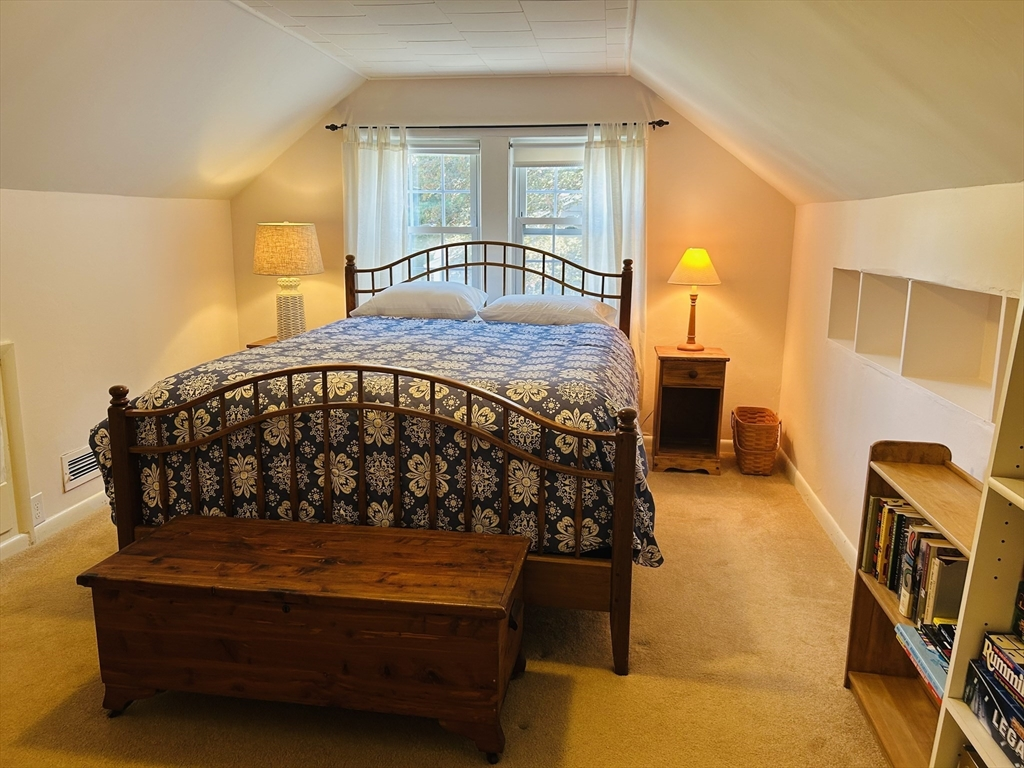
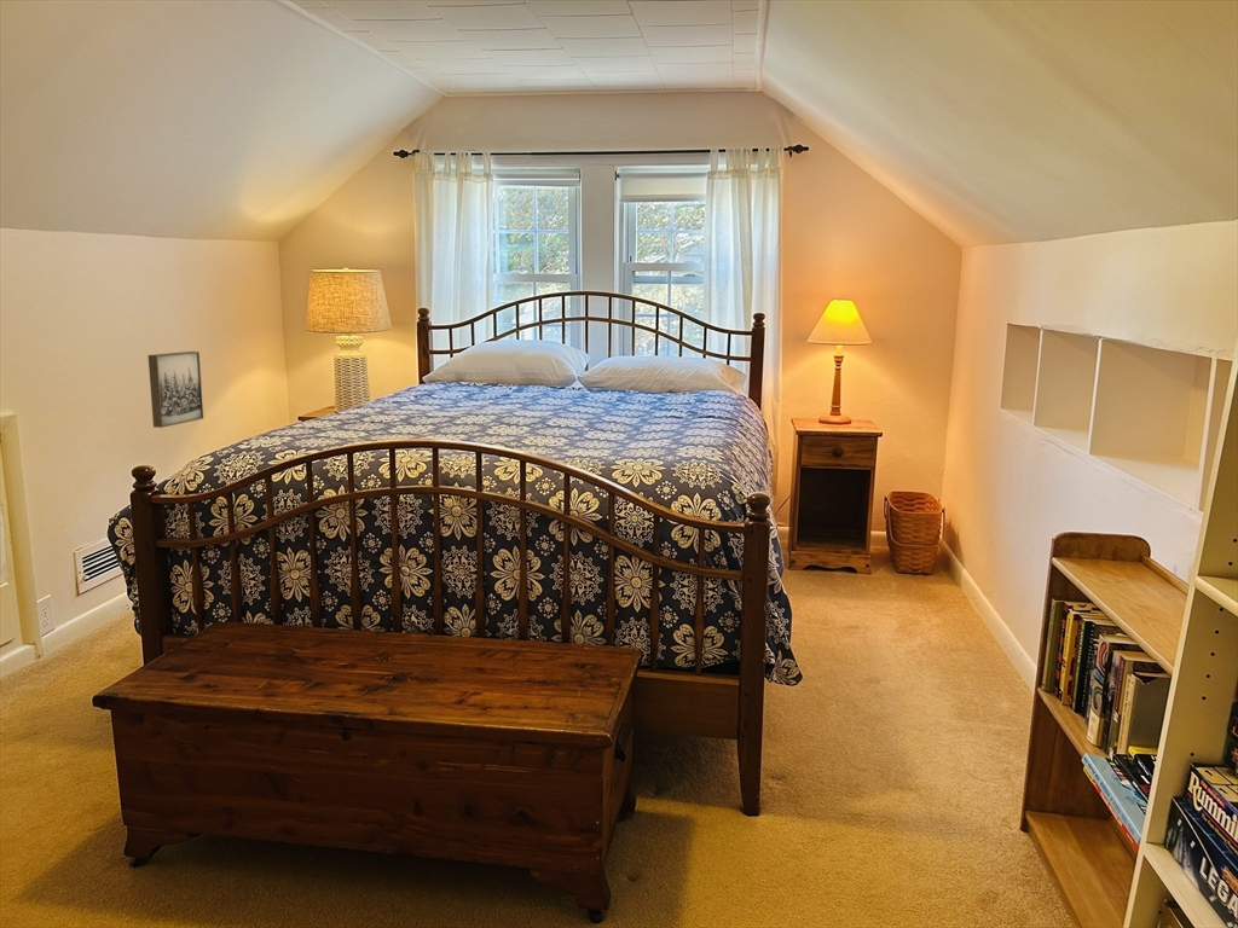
+ wall art (177, 388)
